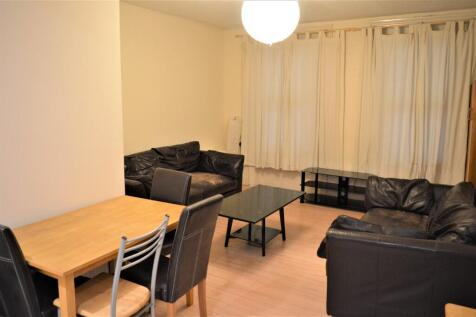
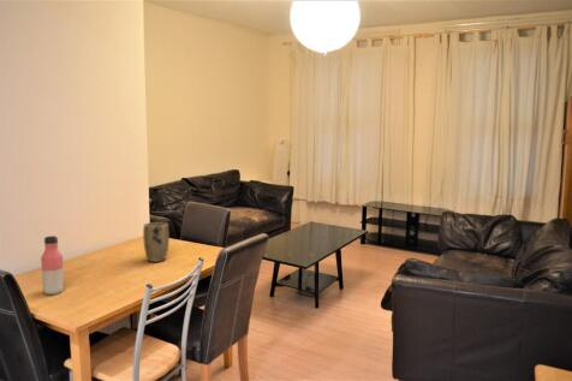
+ plant pot (156, 242)
+ water bottle (52, 264)
